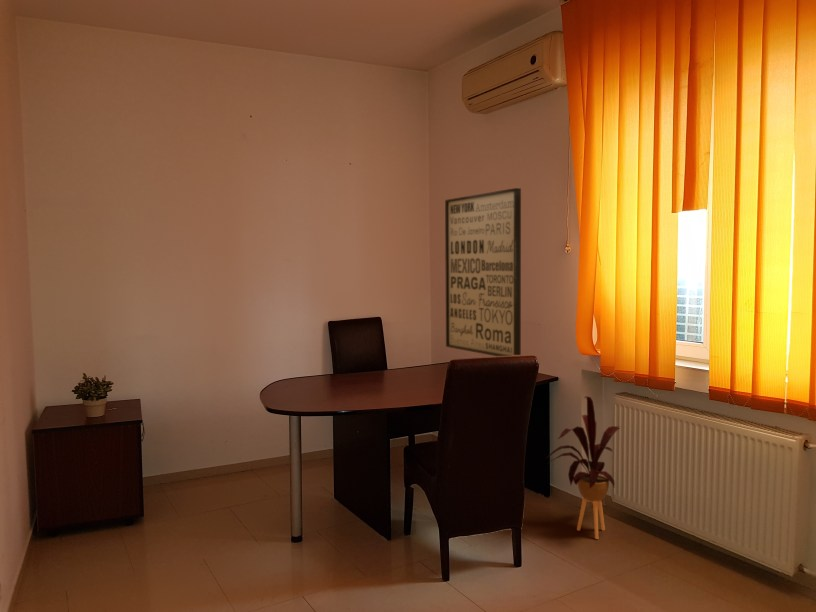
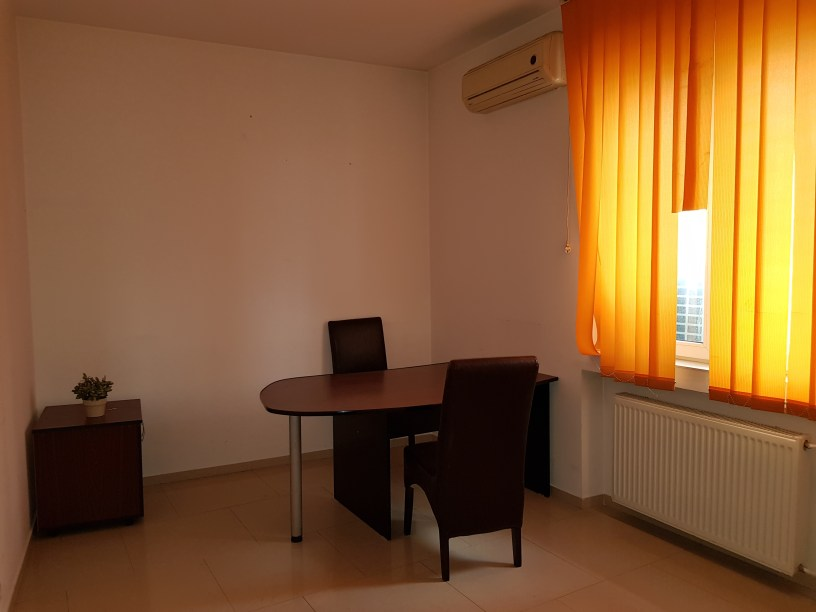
- house plant (584, 462)
- wall art (480, 274)
